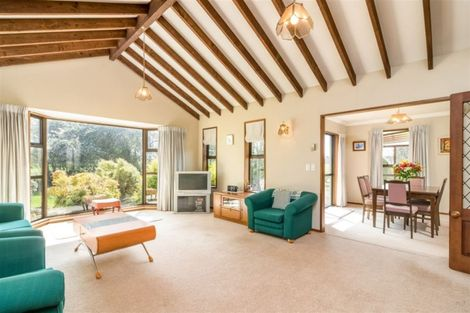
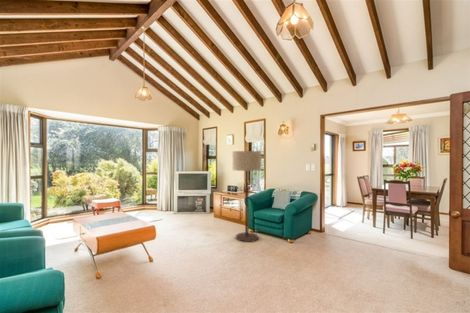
+ floor lamp (246, 194)
